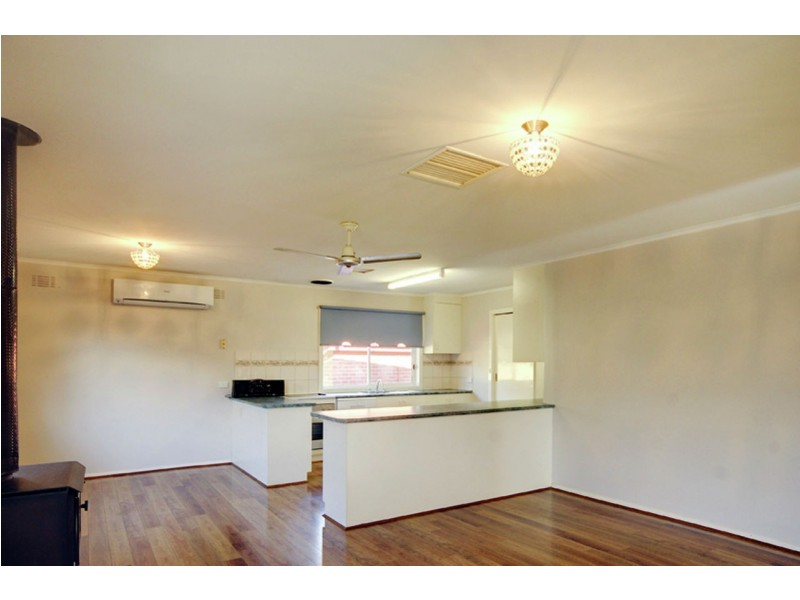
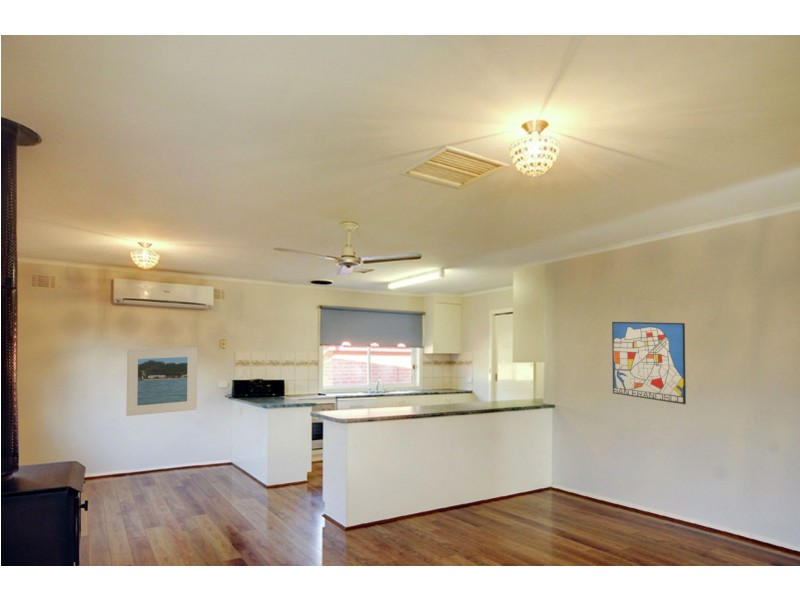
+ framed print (162, 380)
+ wall art (646, 360)
